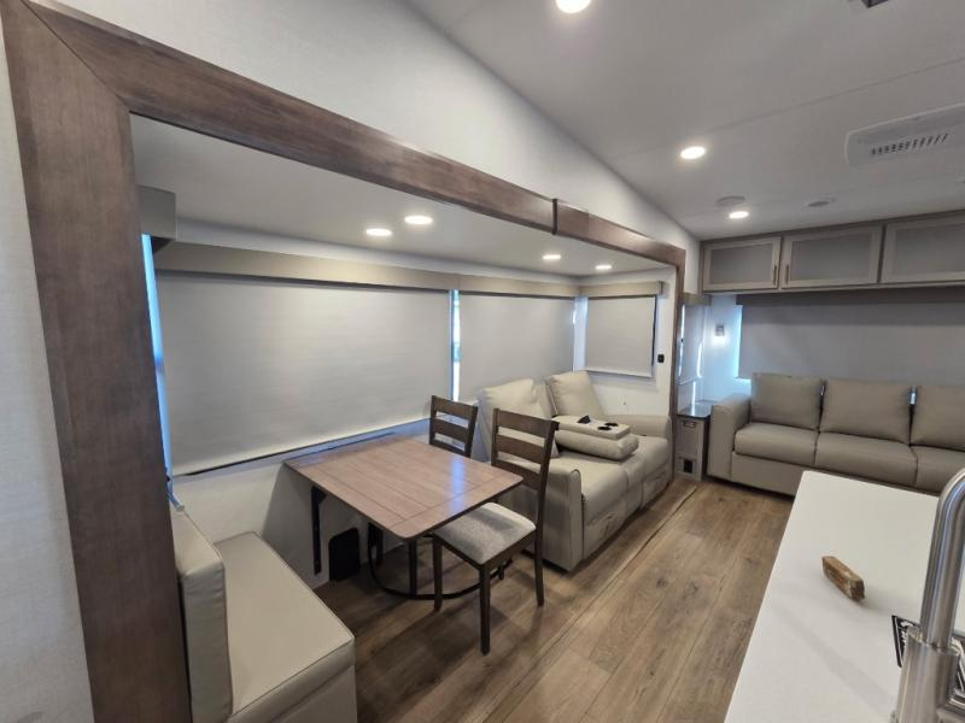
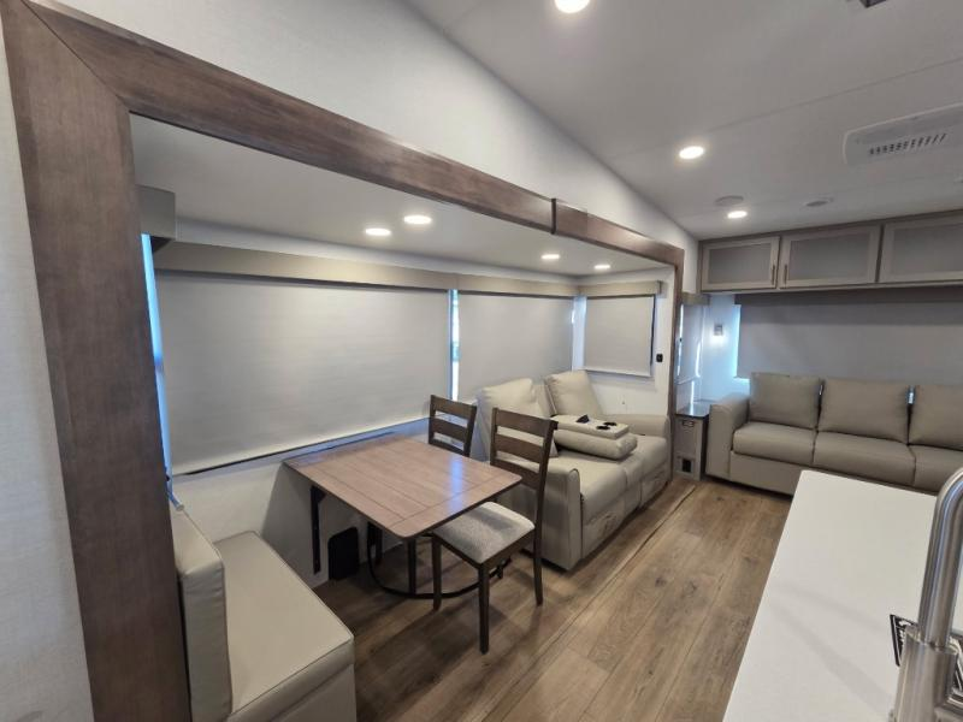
- soap bar (842, 576)
